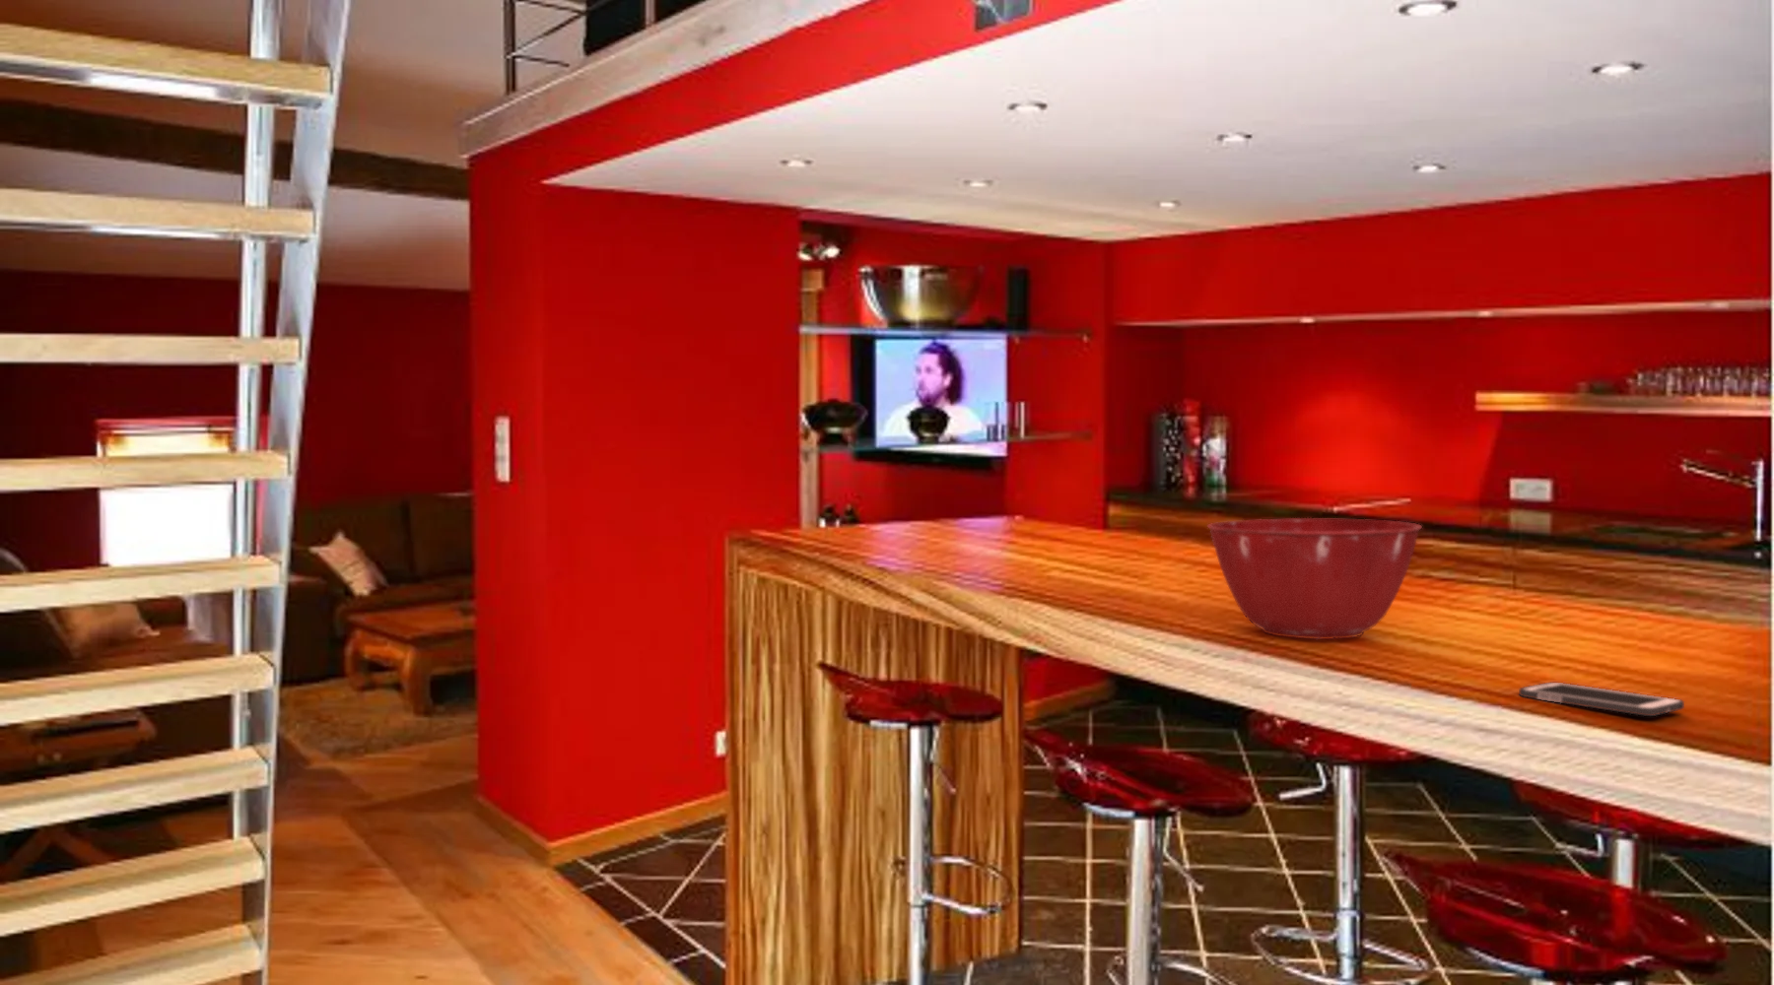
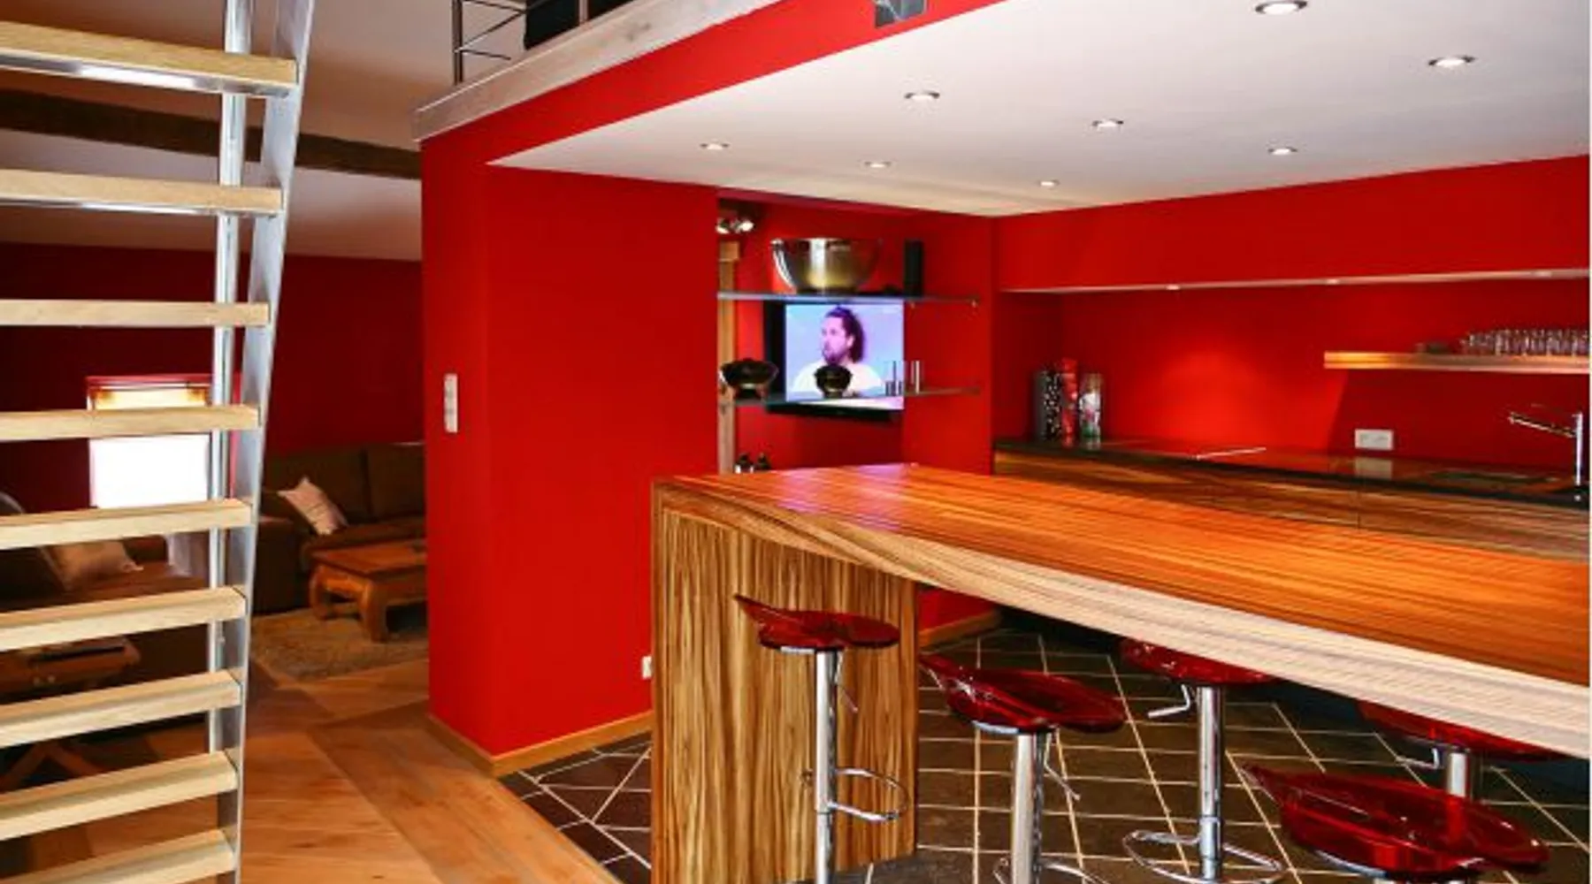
- cell phone (1598, 699)
- mixing bowl (1310, 577)
